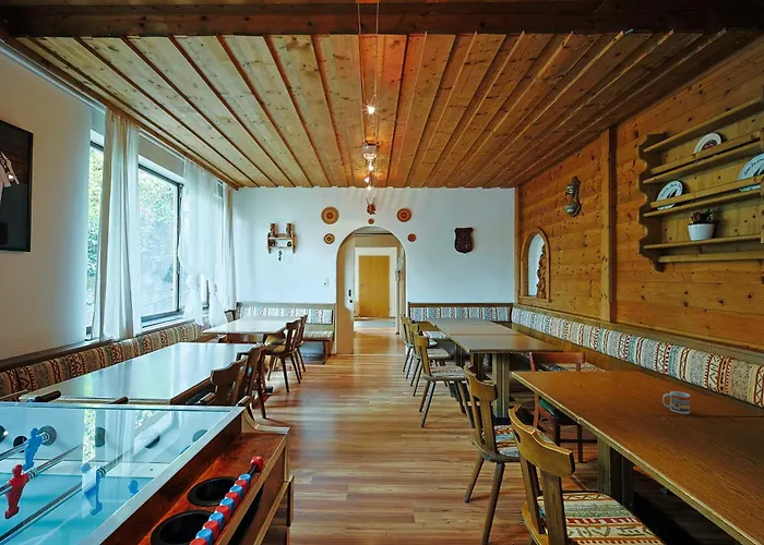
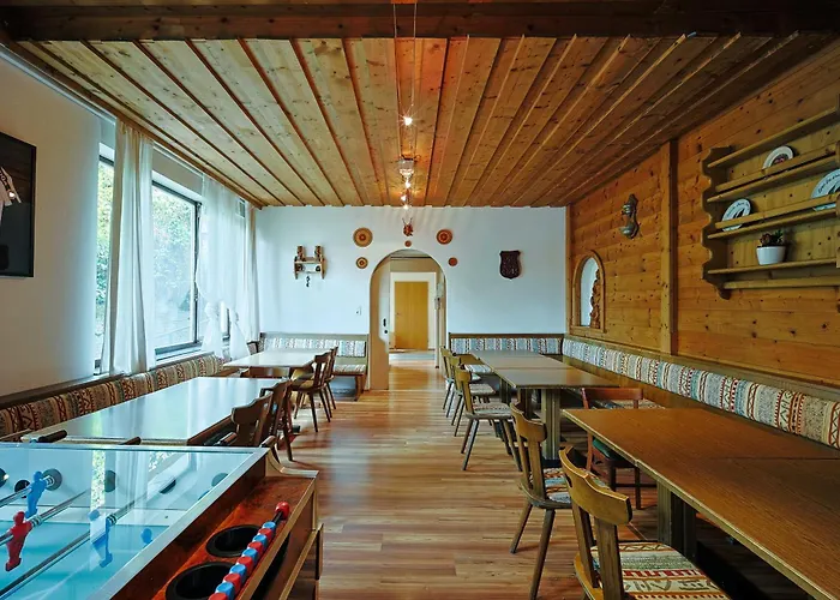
- cup (676, 401)
